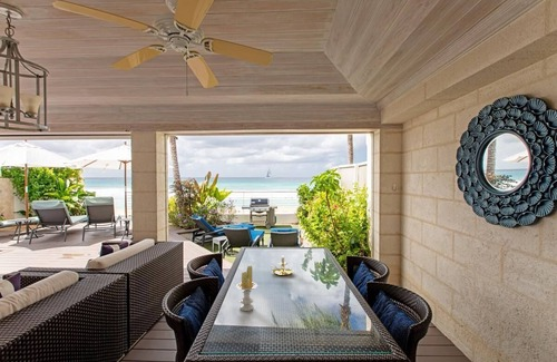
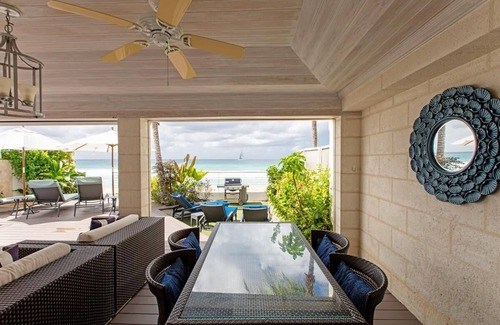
- candle (246, 286)
- candle holder (281, 262)
